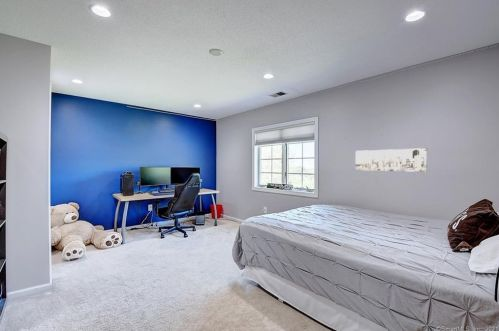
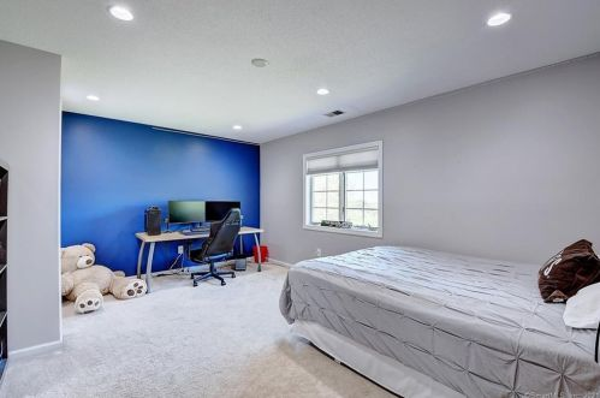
- wall art (387, 160)
